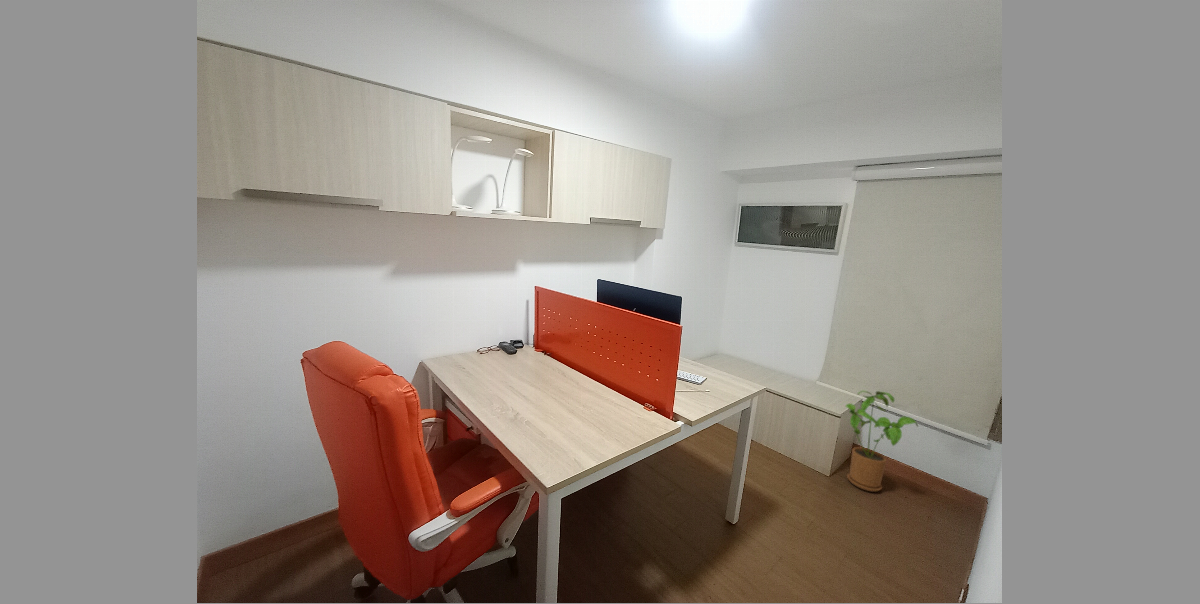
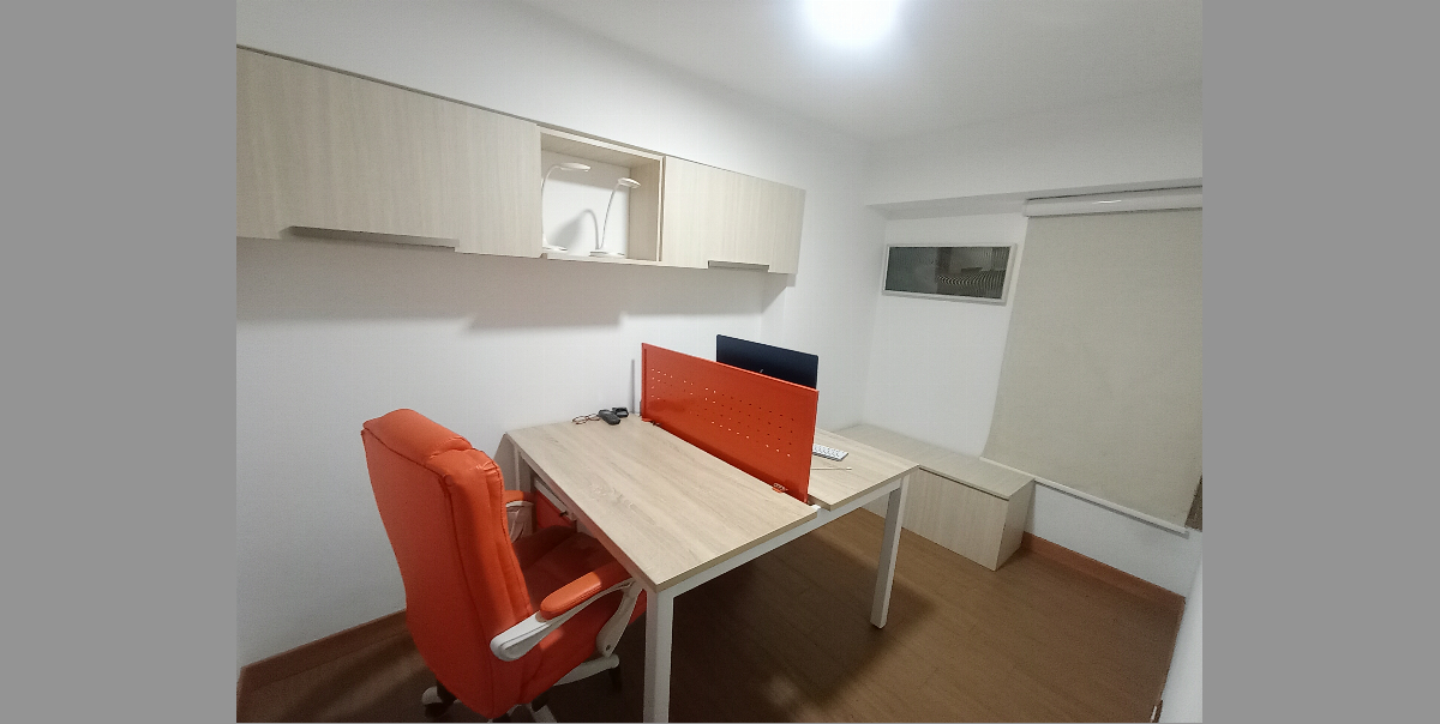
- house plant (876, 440)
